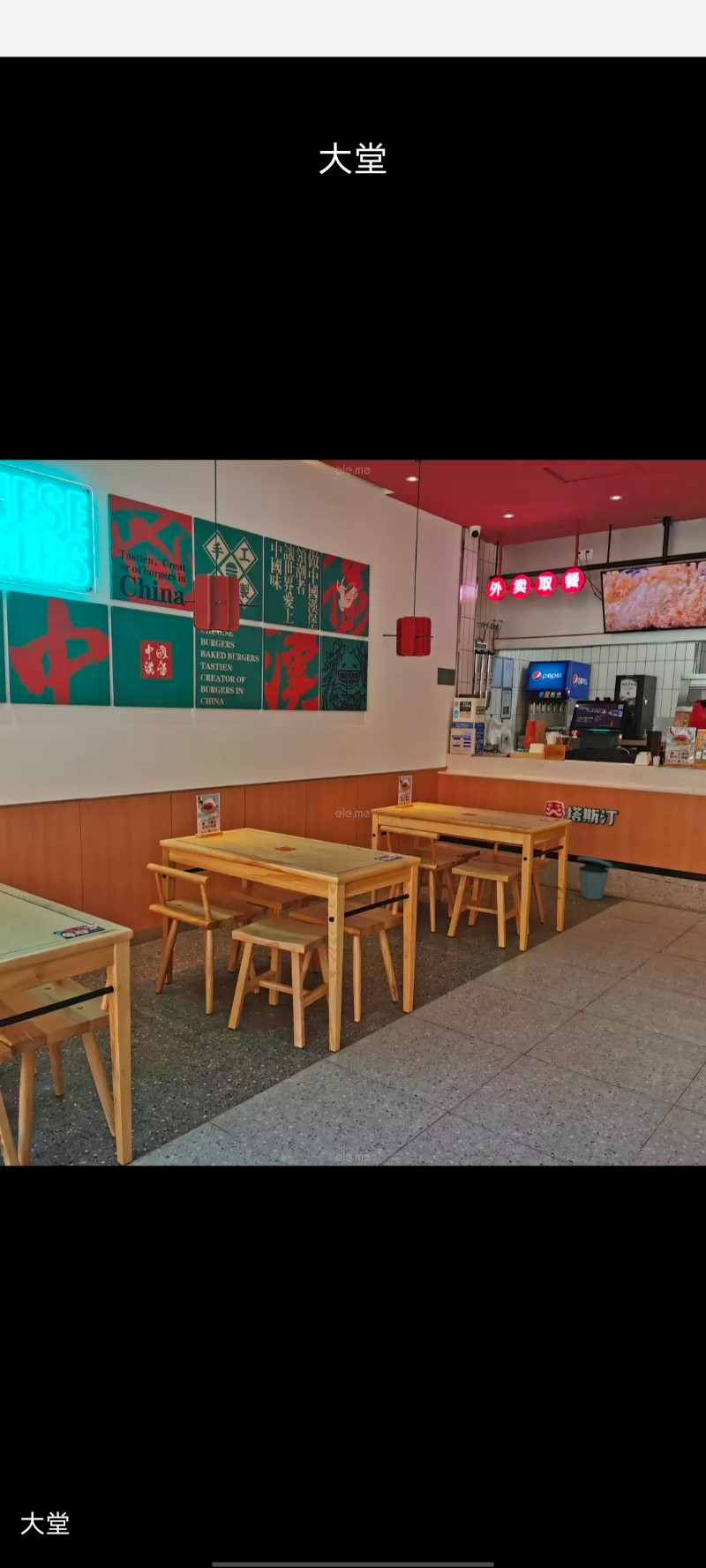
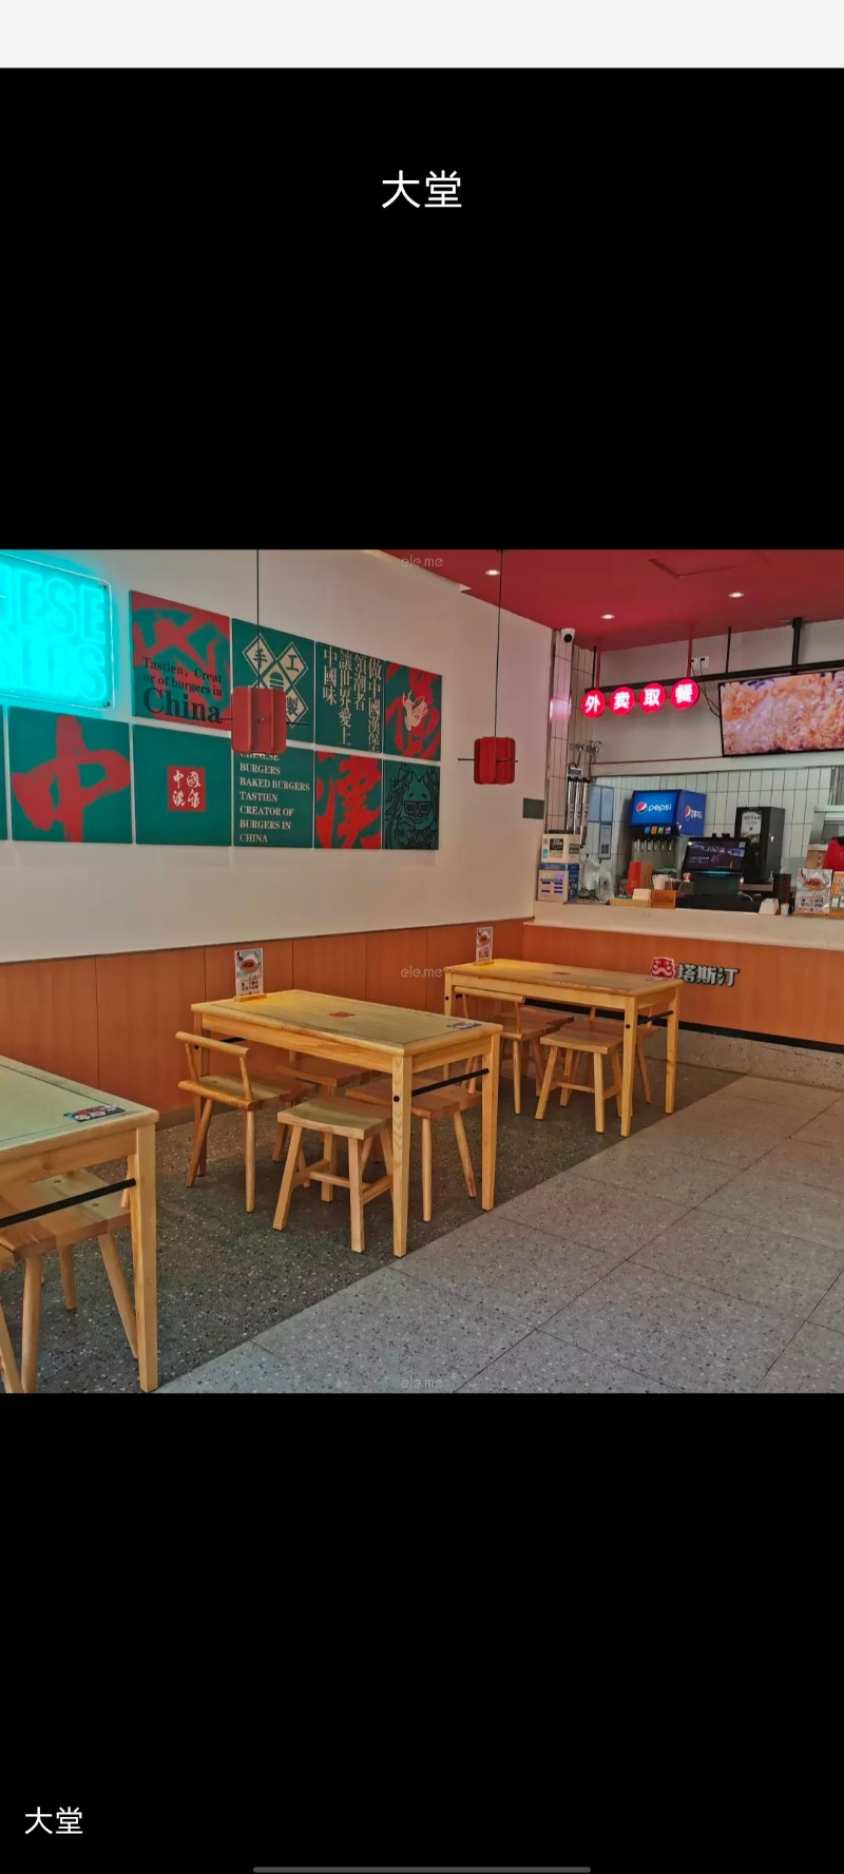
- trash can (593, 875)
